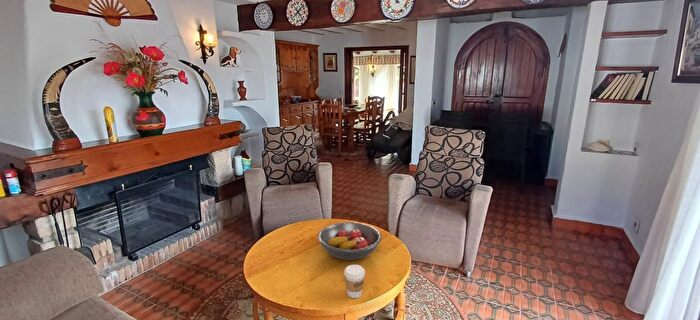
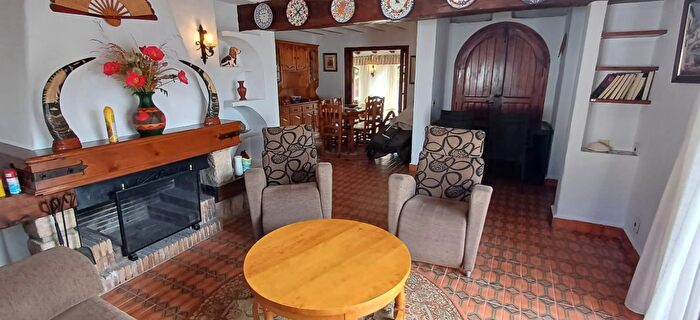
- coffee cup (354, 281)
- fruit bowl (349, 241)
